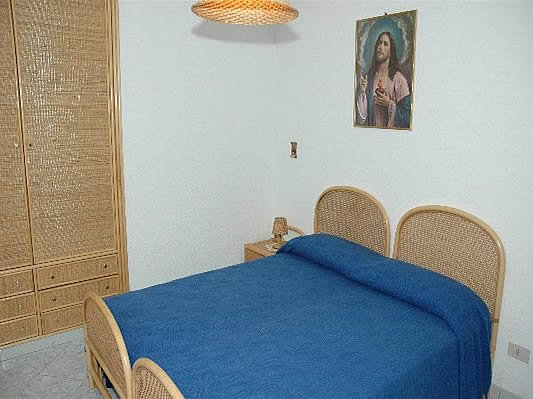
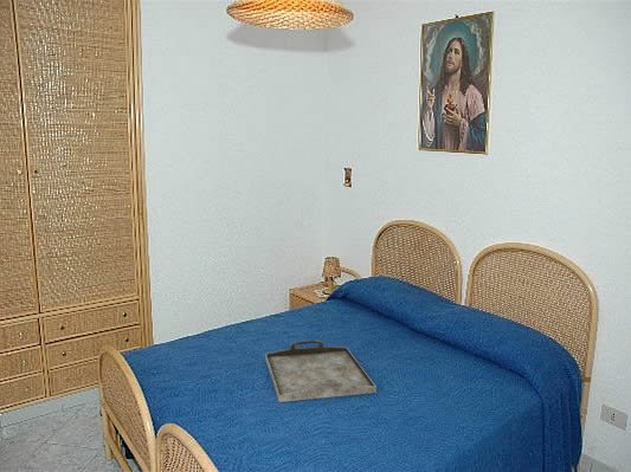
+ serving tray (316, 366)
